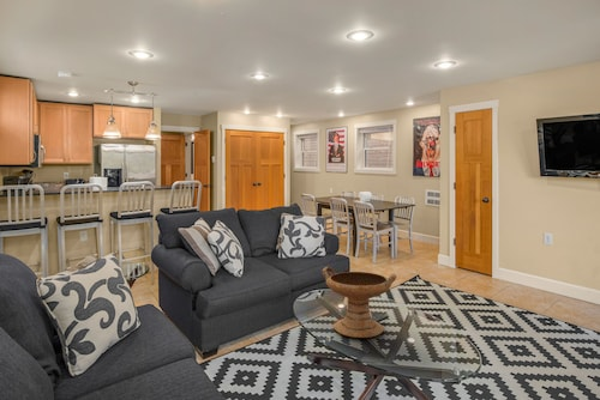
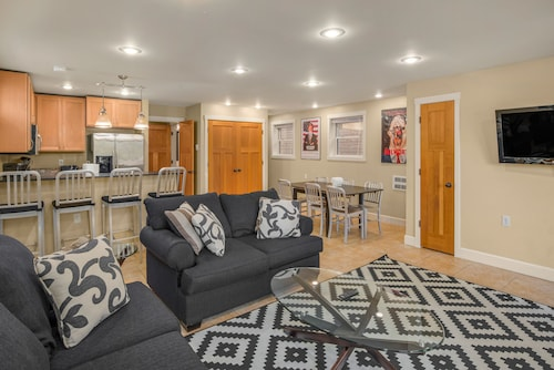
- decorative bowl (358, 298)
